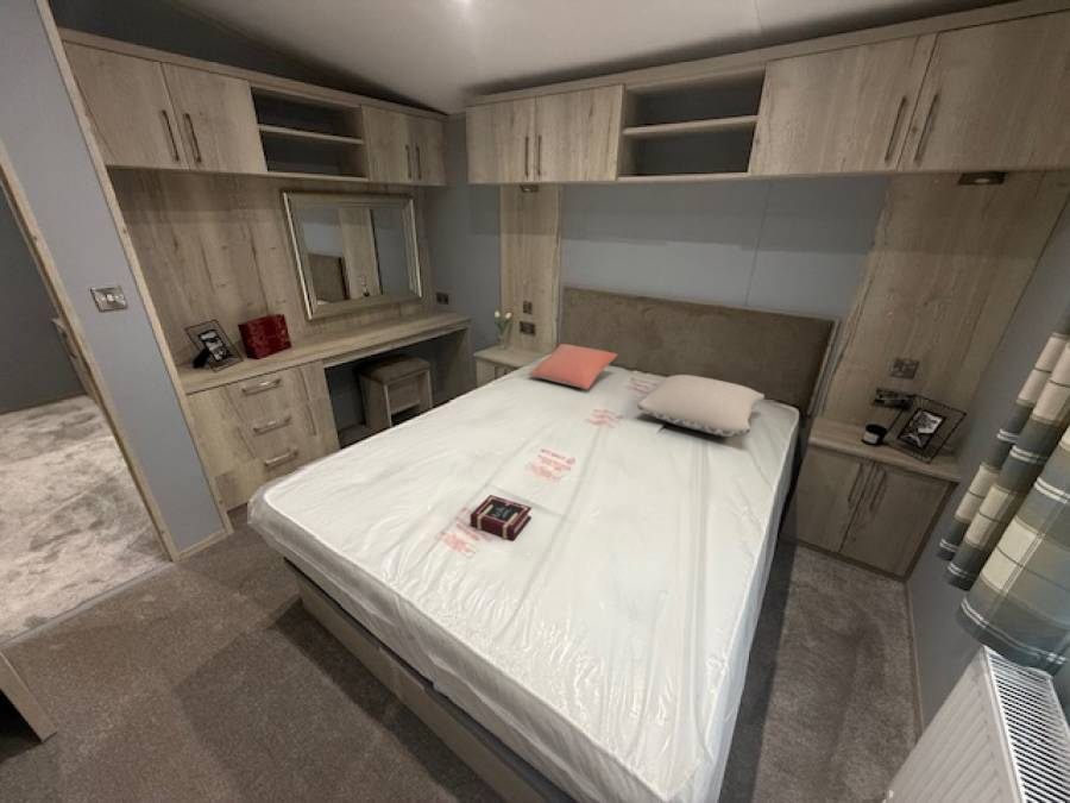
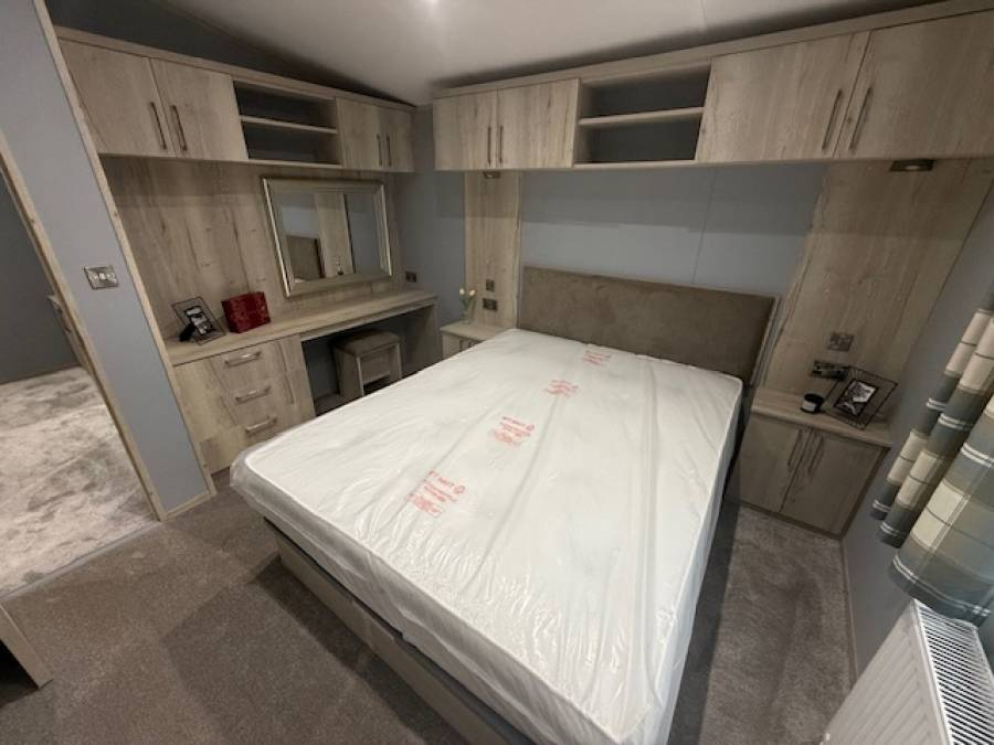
- pillow (573, 364)
- book (501, 515)
- pillow (703, 400)
